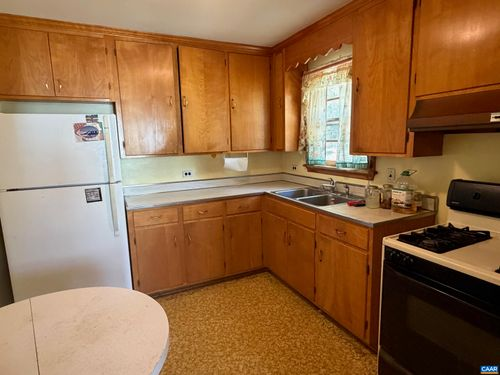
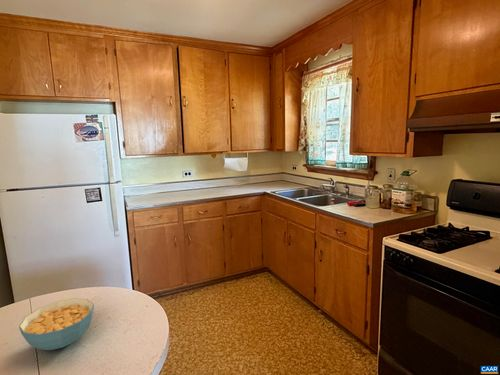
+ cereal bowl (60, 328)
